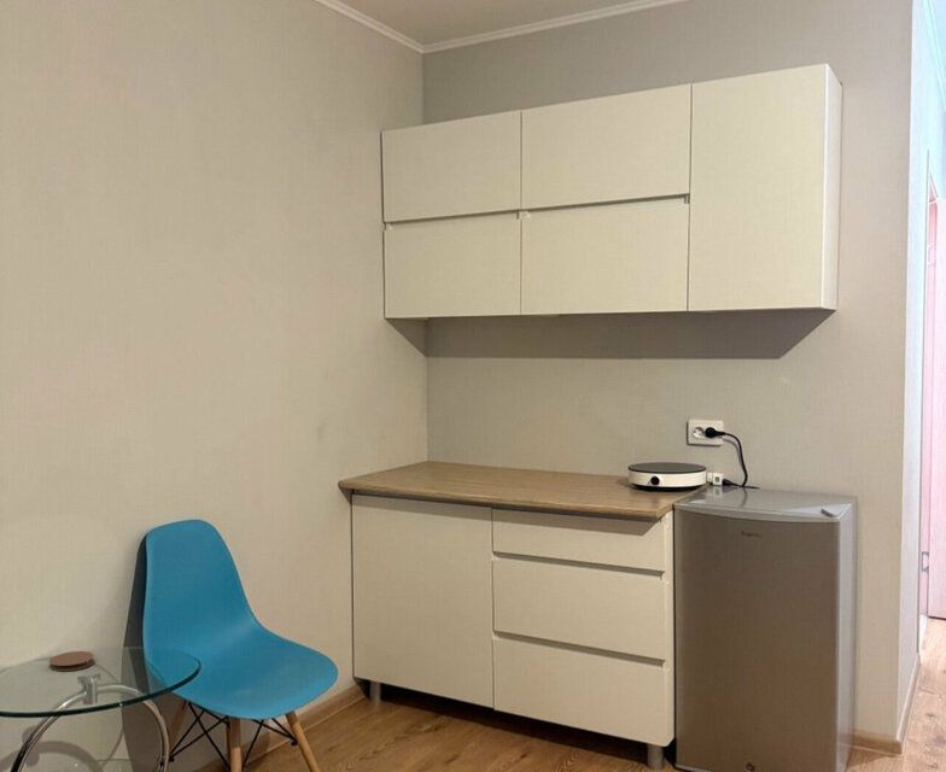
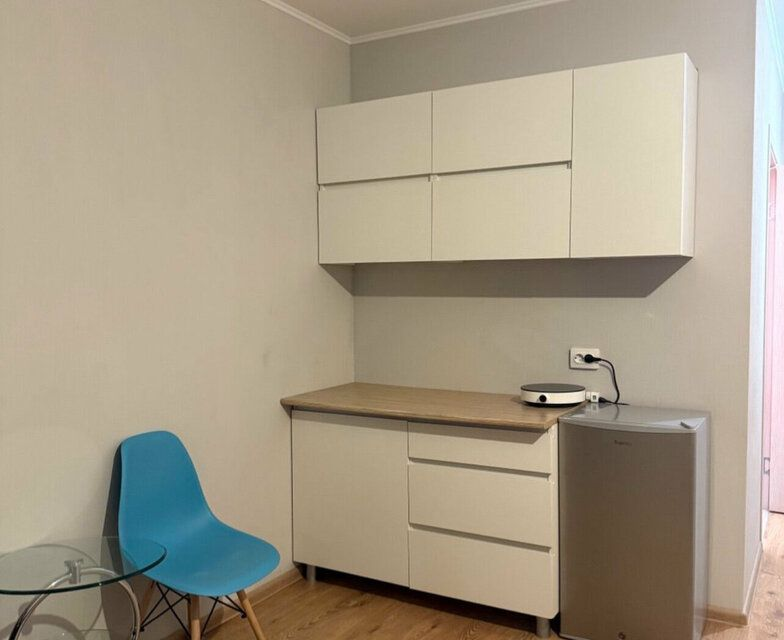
- coaster (71, 660)
